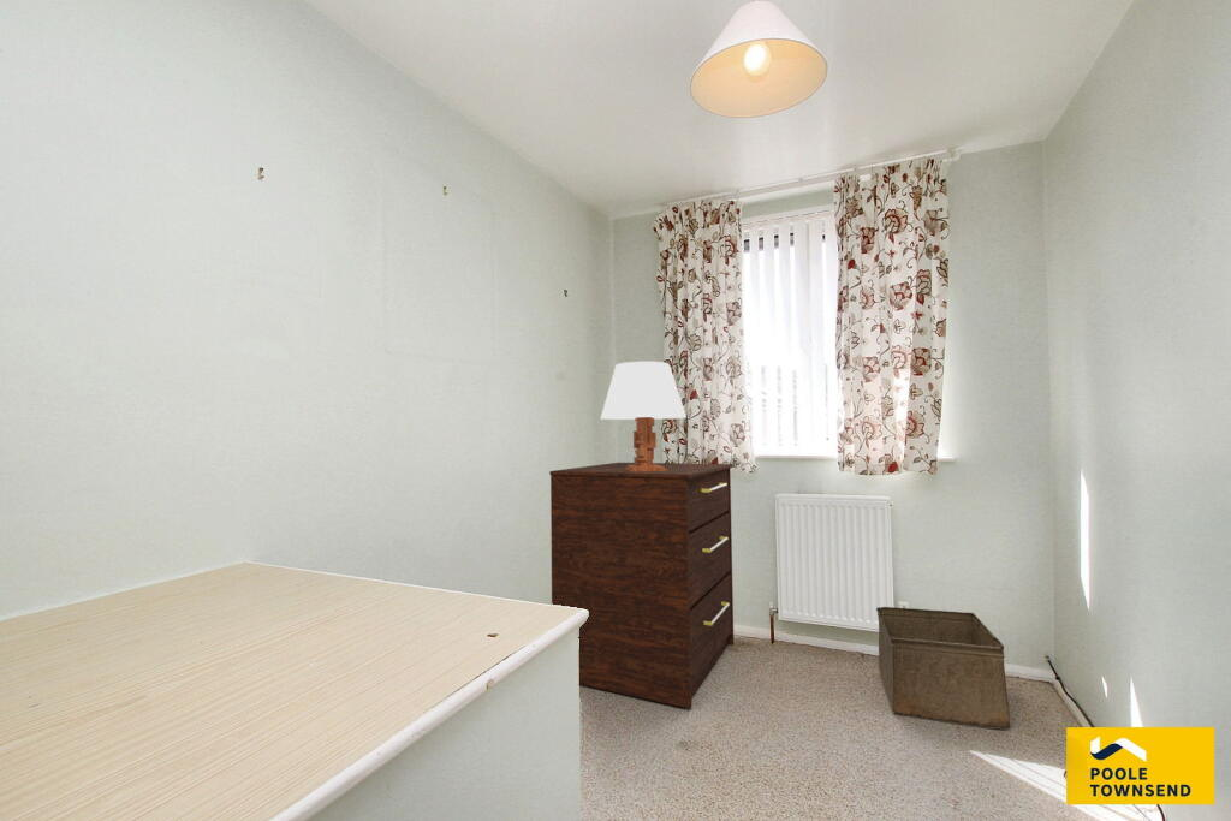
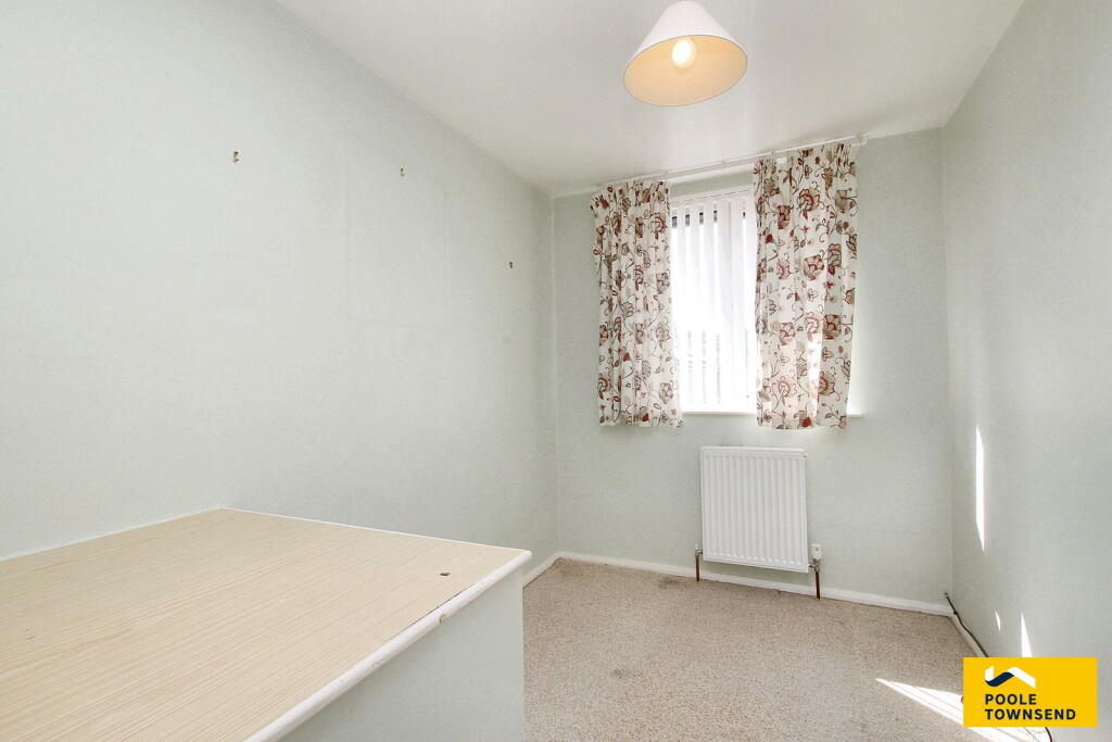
- table lamp (643, 416)
- storage bin (935, 660)
- dresser (650, 563)
